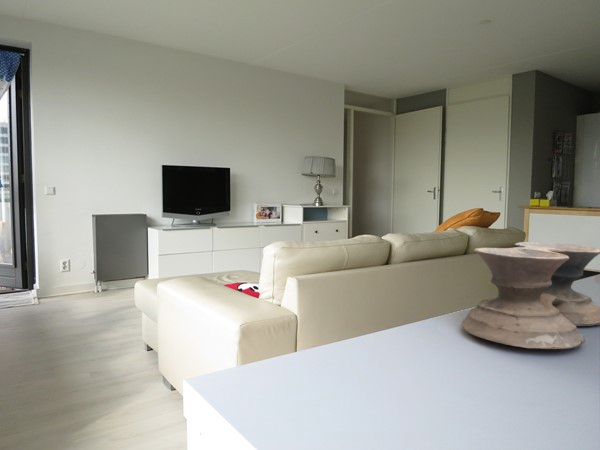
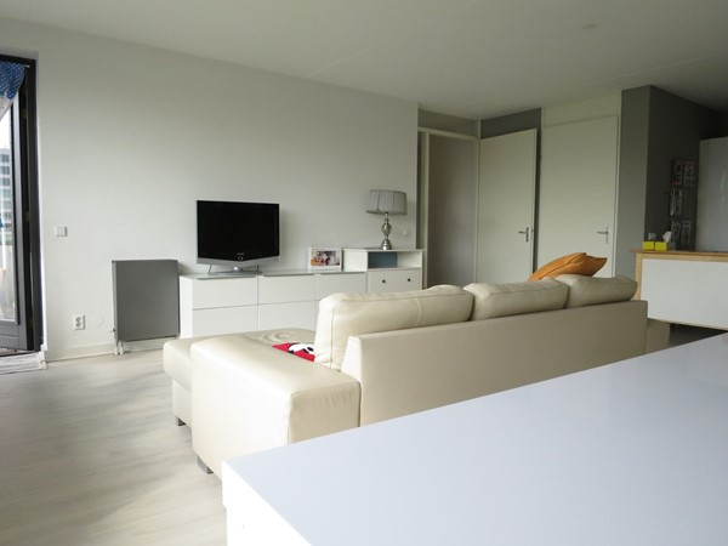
- bowl (539, 285)
